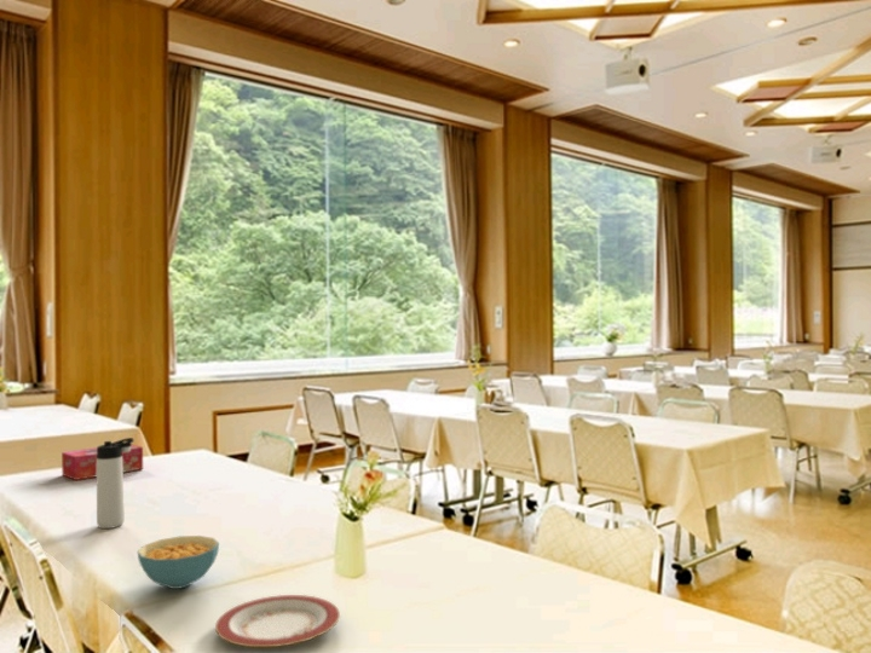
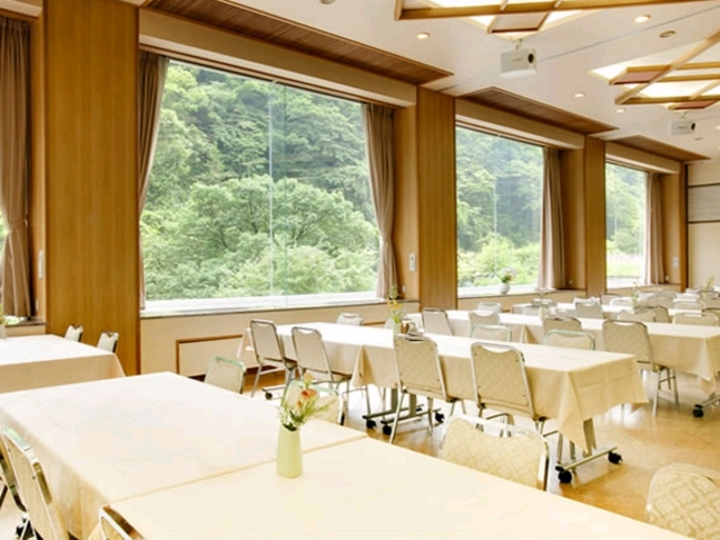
- tissue box (96, 461)
- thermos bottle (115, 481)
- cereal bowl (179, 565)
- plate (278, 623)
